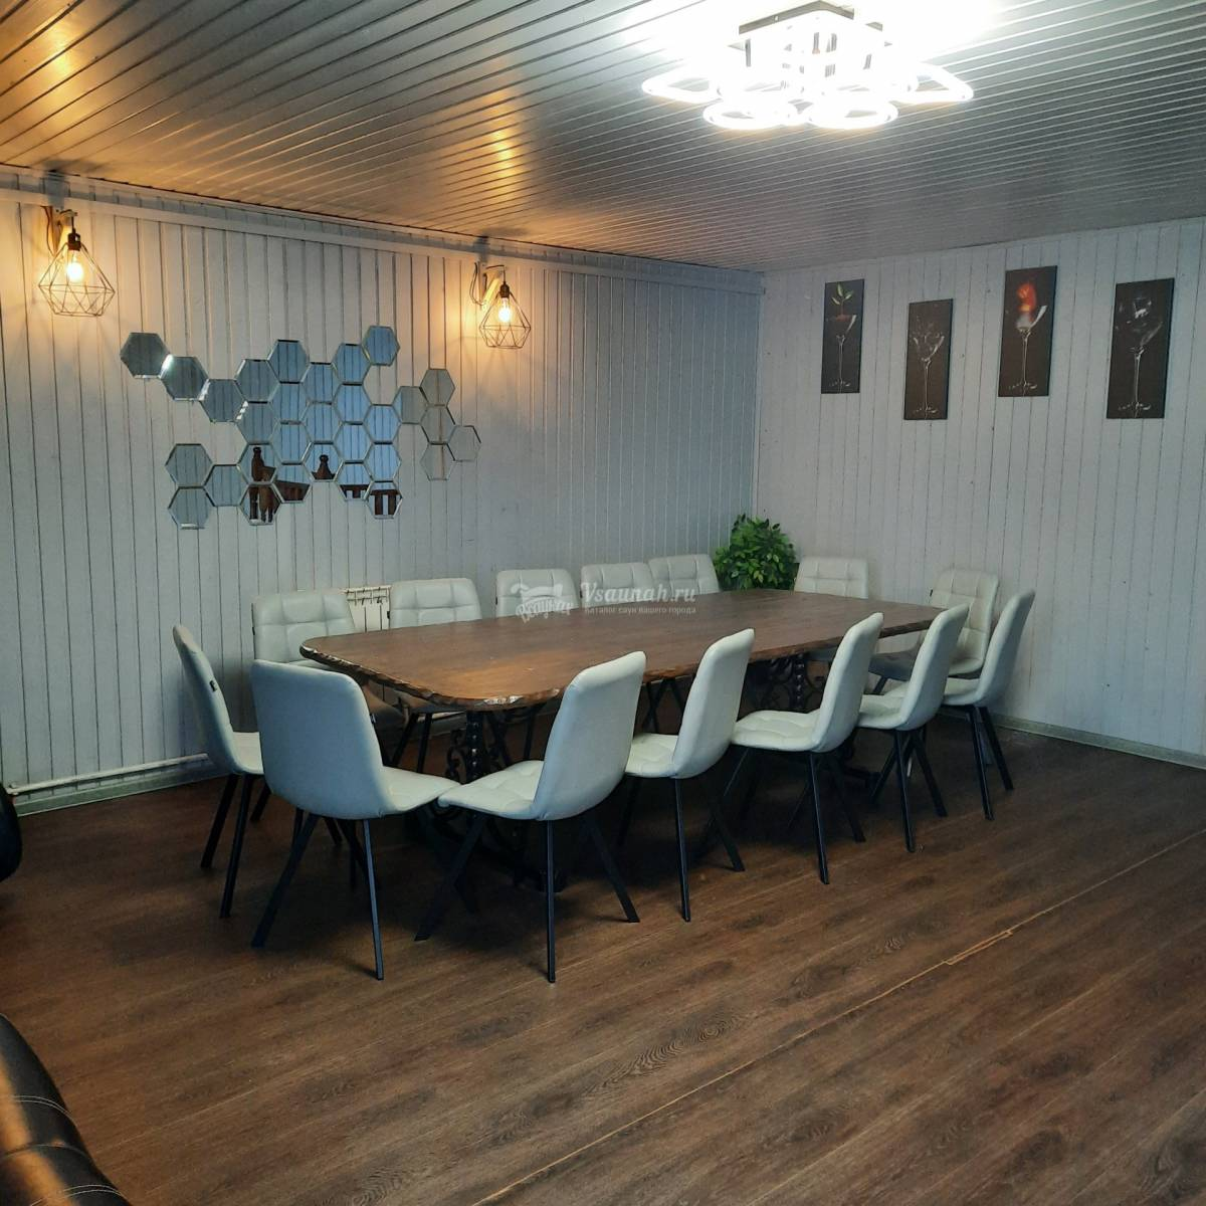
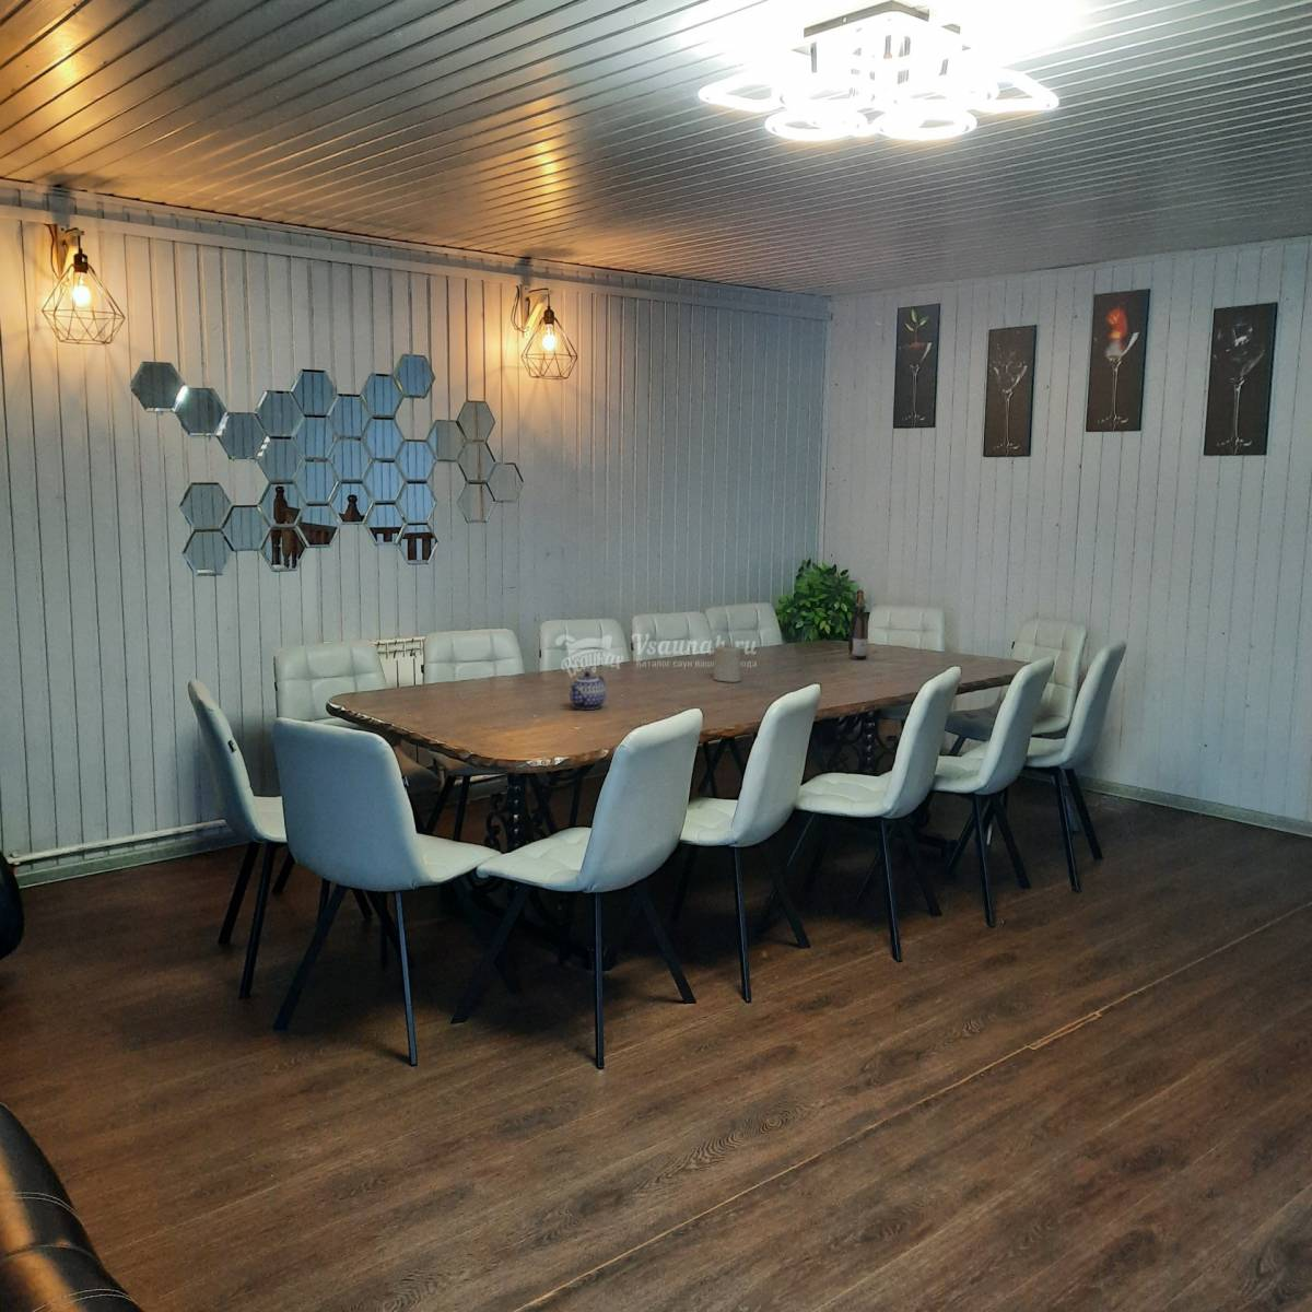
+ candle (727, 661)
+ teapot (588, 688)
+ wine bottle (858, 624)
